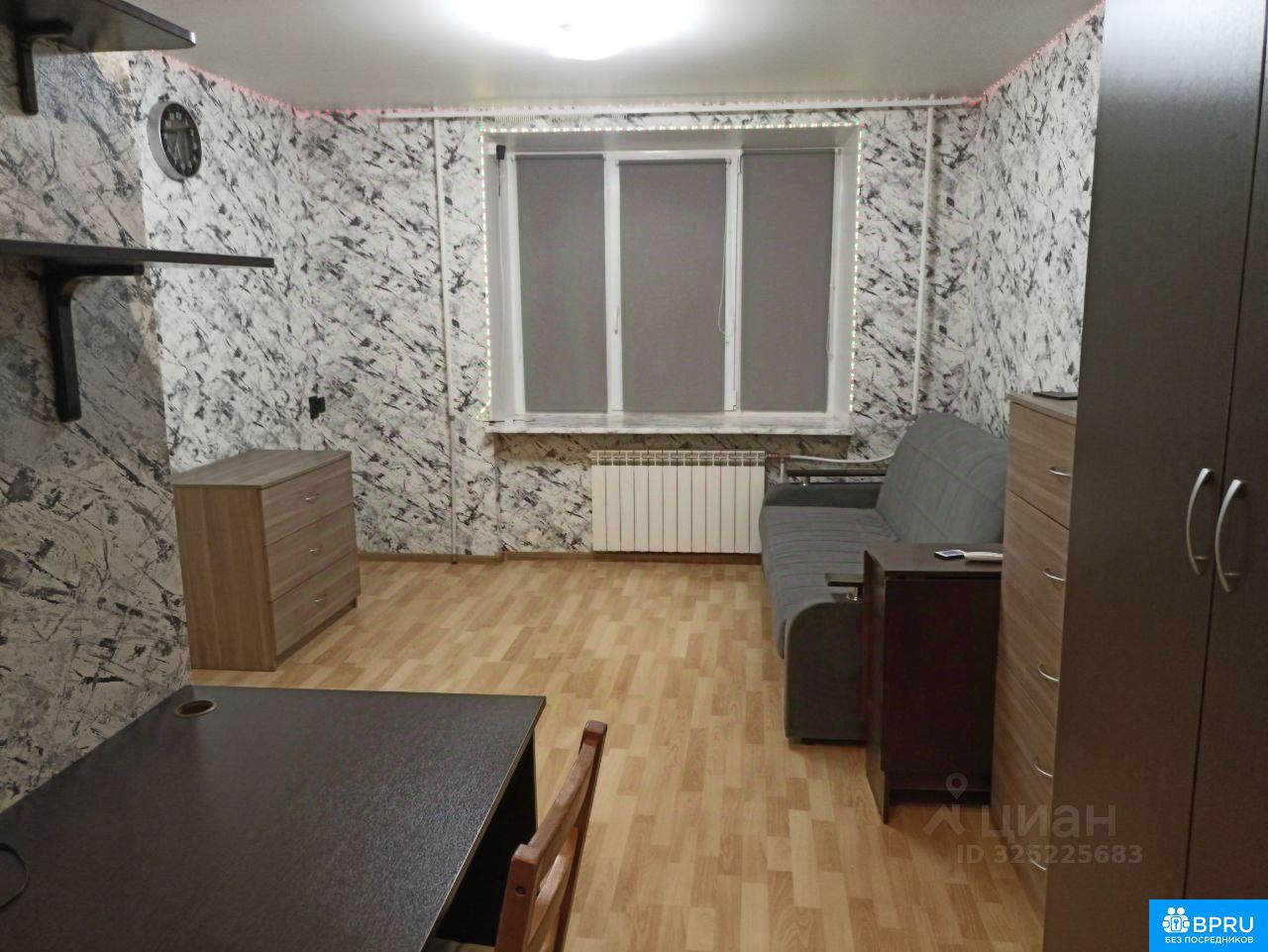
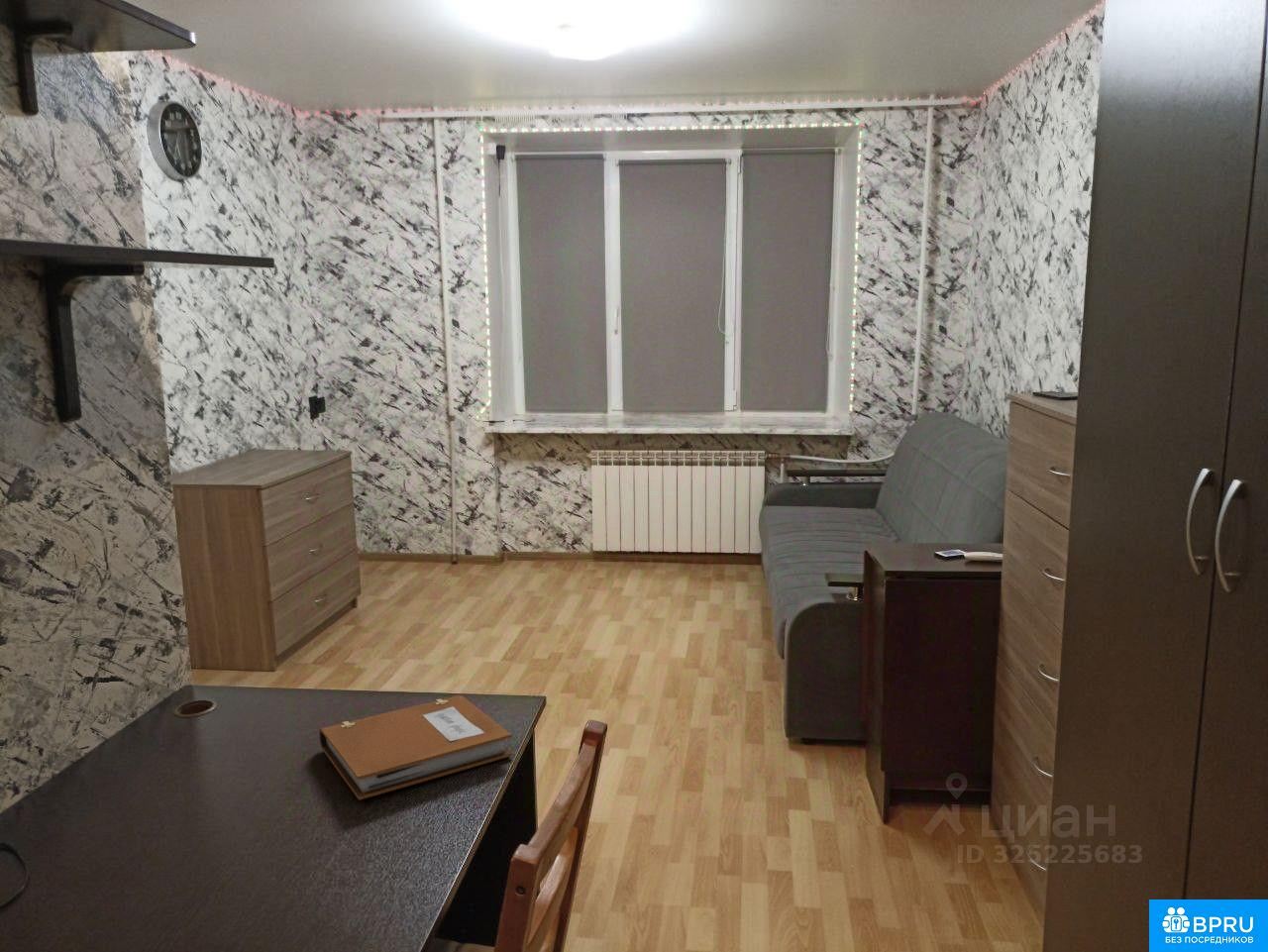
+ notebook (417, 739)
